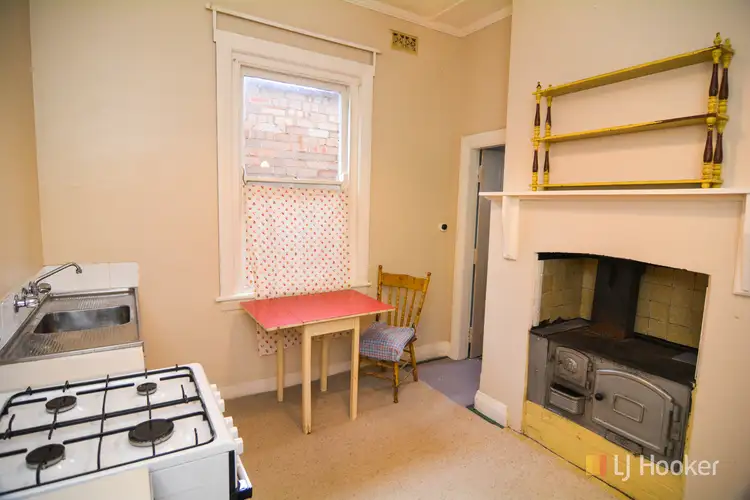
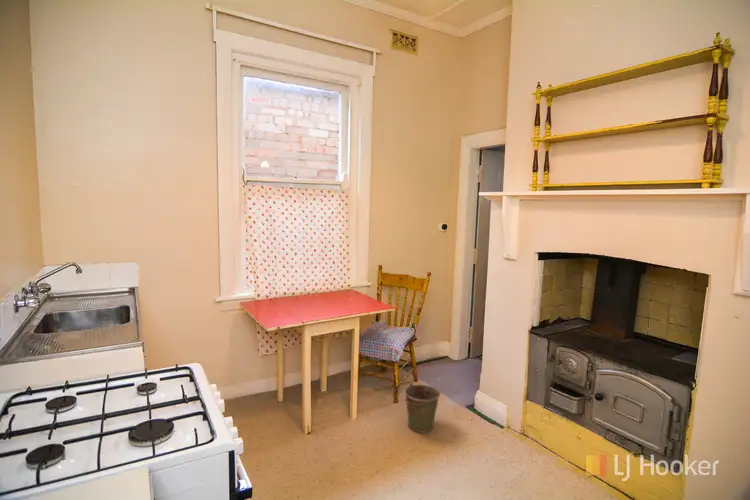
+ bucket (420, 408)
